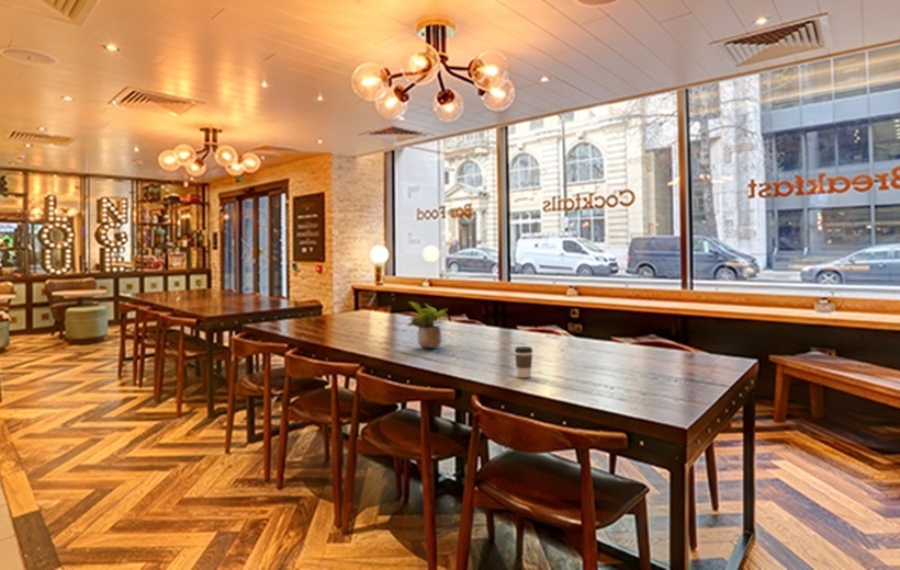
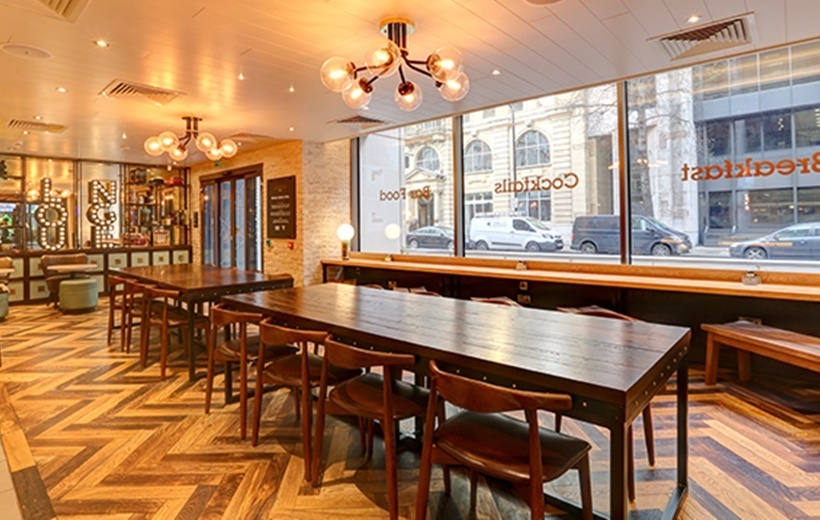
- coffee cup (524, 362)
- potted plant (428, 323)
